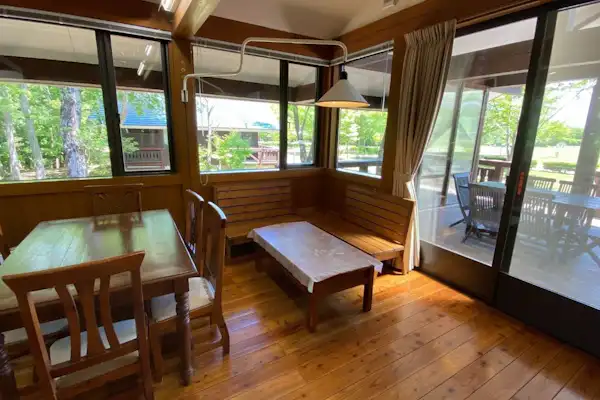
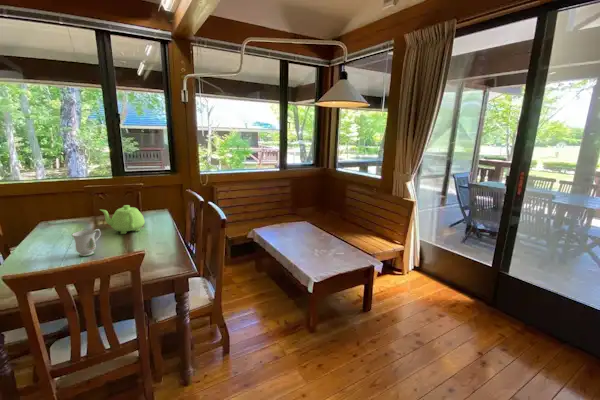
+ mug (89, 242)
+ teapot (123, 218)
